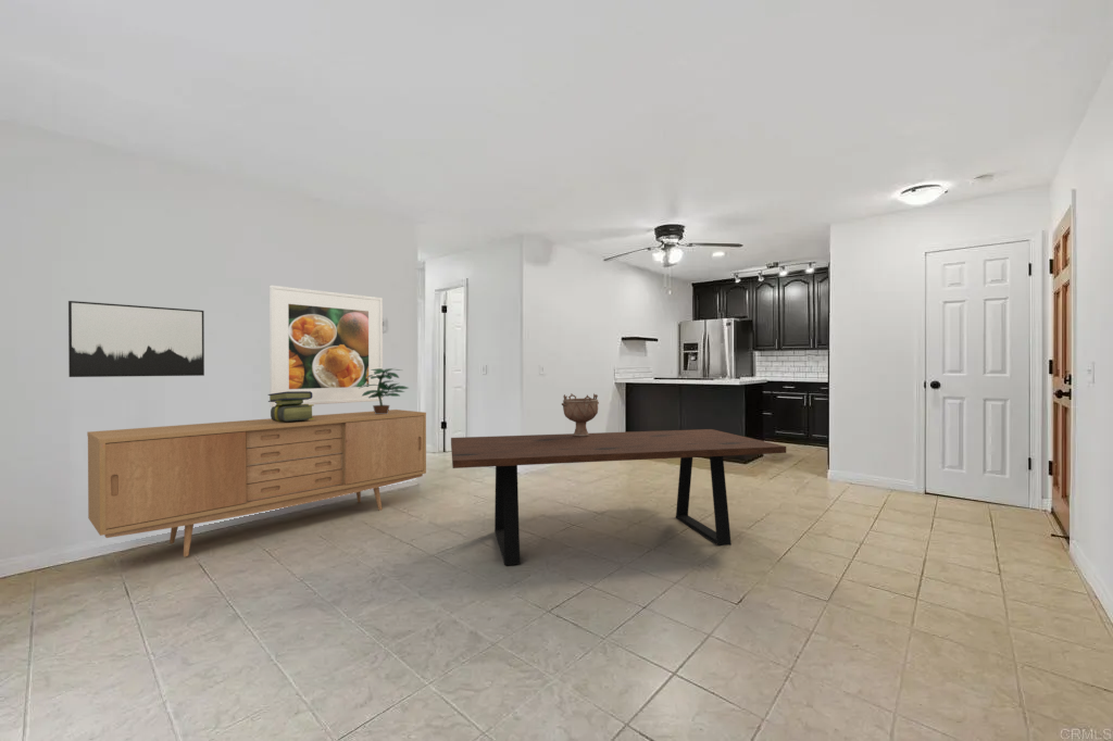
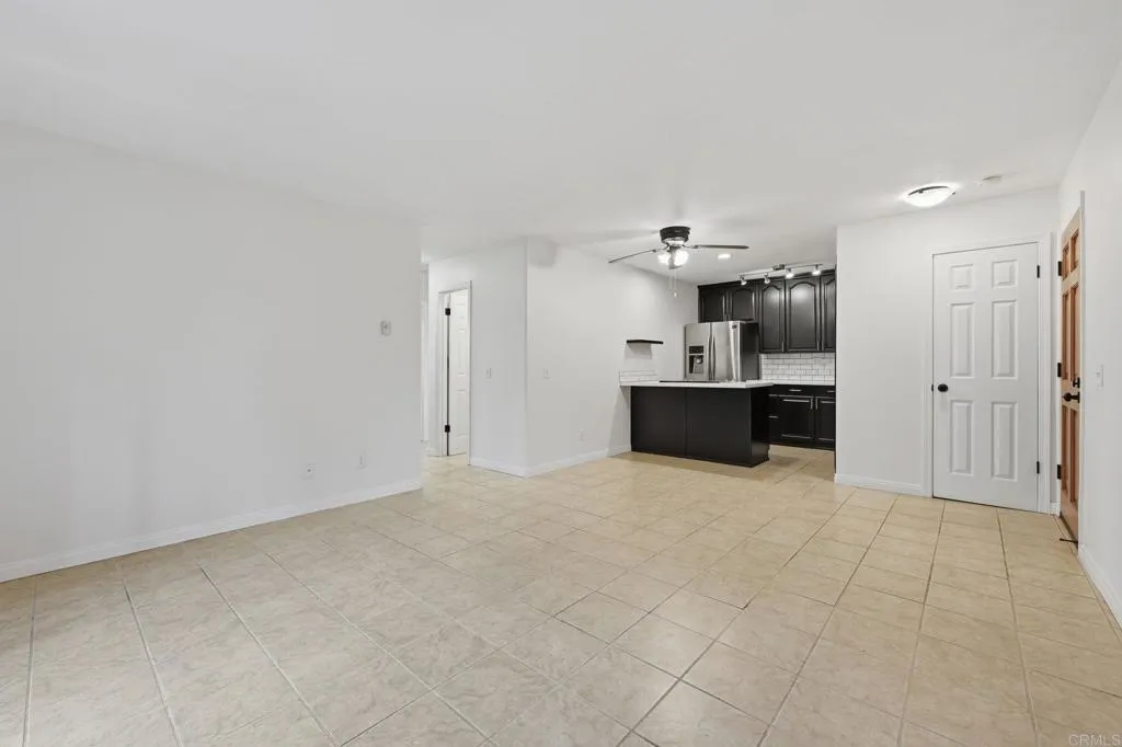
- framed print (330, 348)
- decorative bowl (579, 414)
- stack of books (290, 405)
- dining table (606, 461)
- potted plant (384, 390)
- wall art (141, 341)
- sideboard (286, 473)
